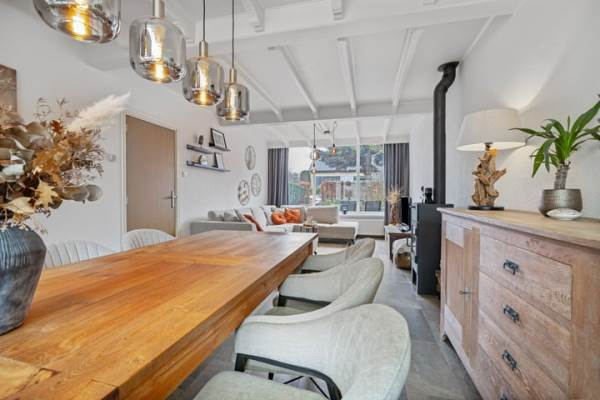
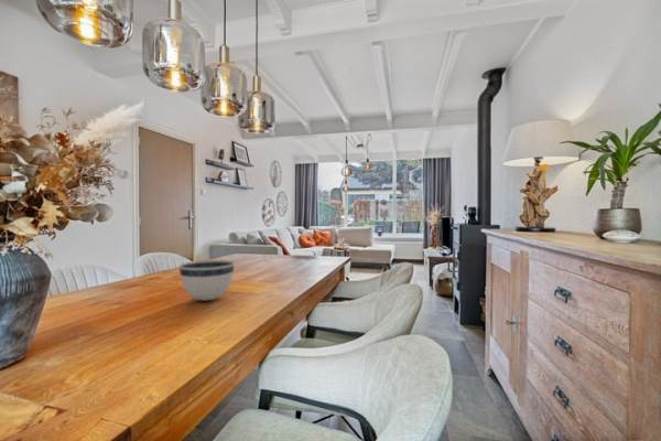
+ bowl (207, 281)
